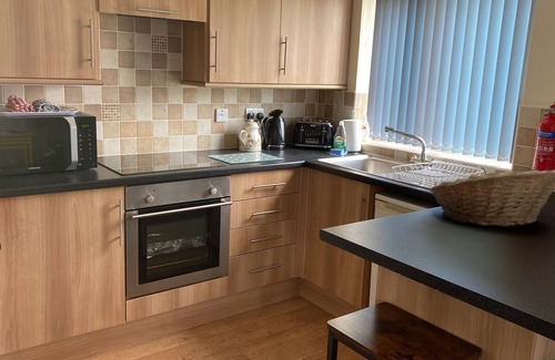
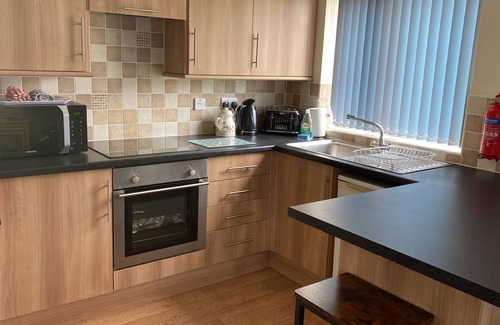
- fruit basket (496, 191)
